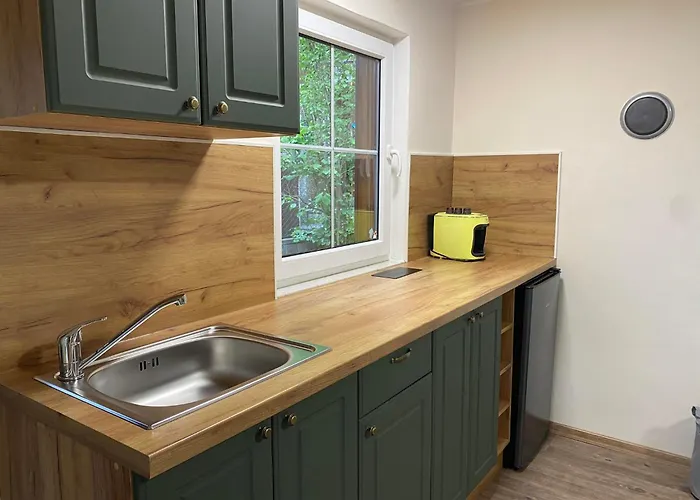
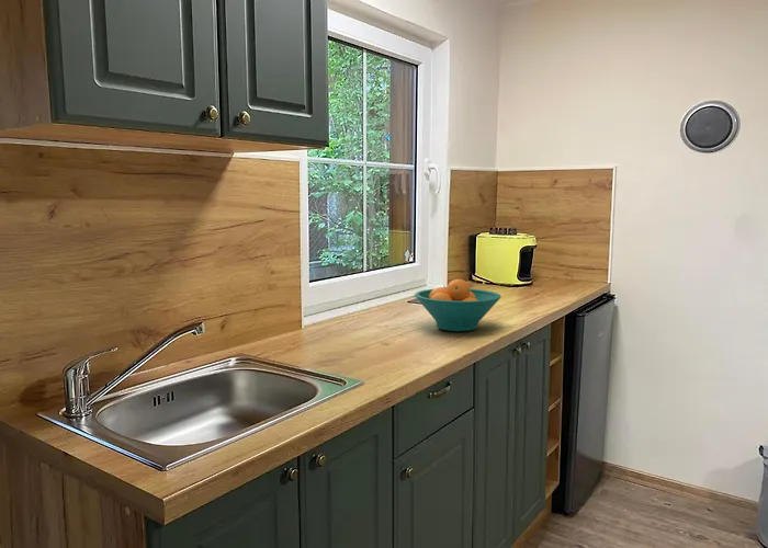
+ fruit bowl (456, 302)
